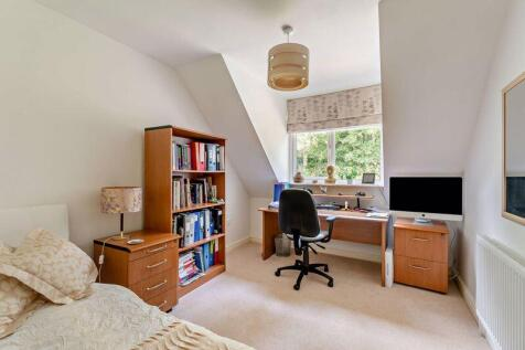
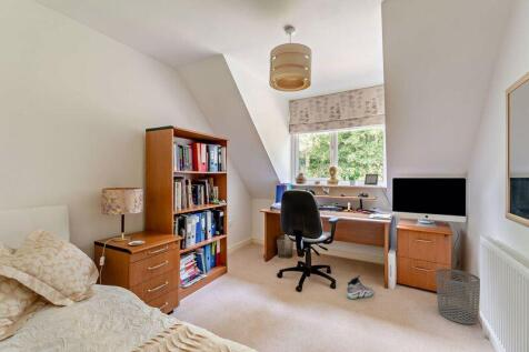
+ waste bin (457, 295)
+ sneaker (360, 284)
